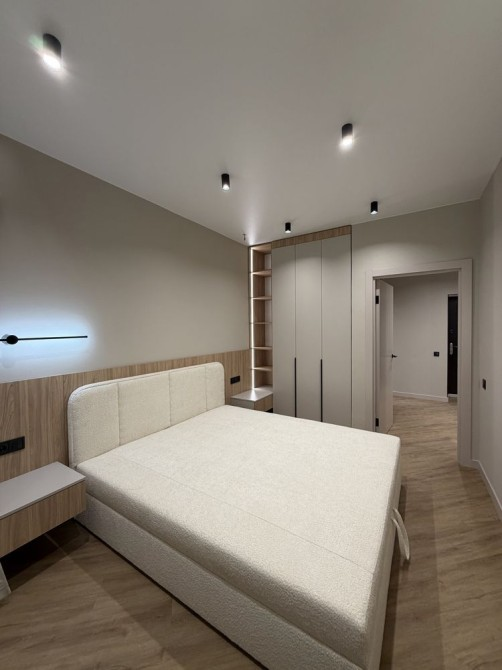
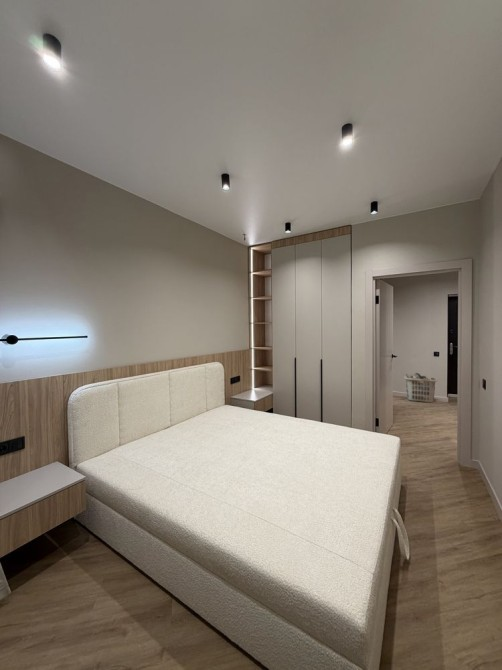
+ clothes hamper (420, 386)
